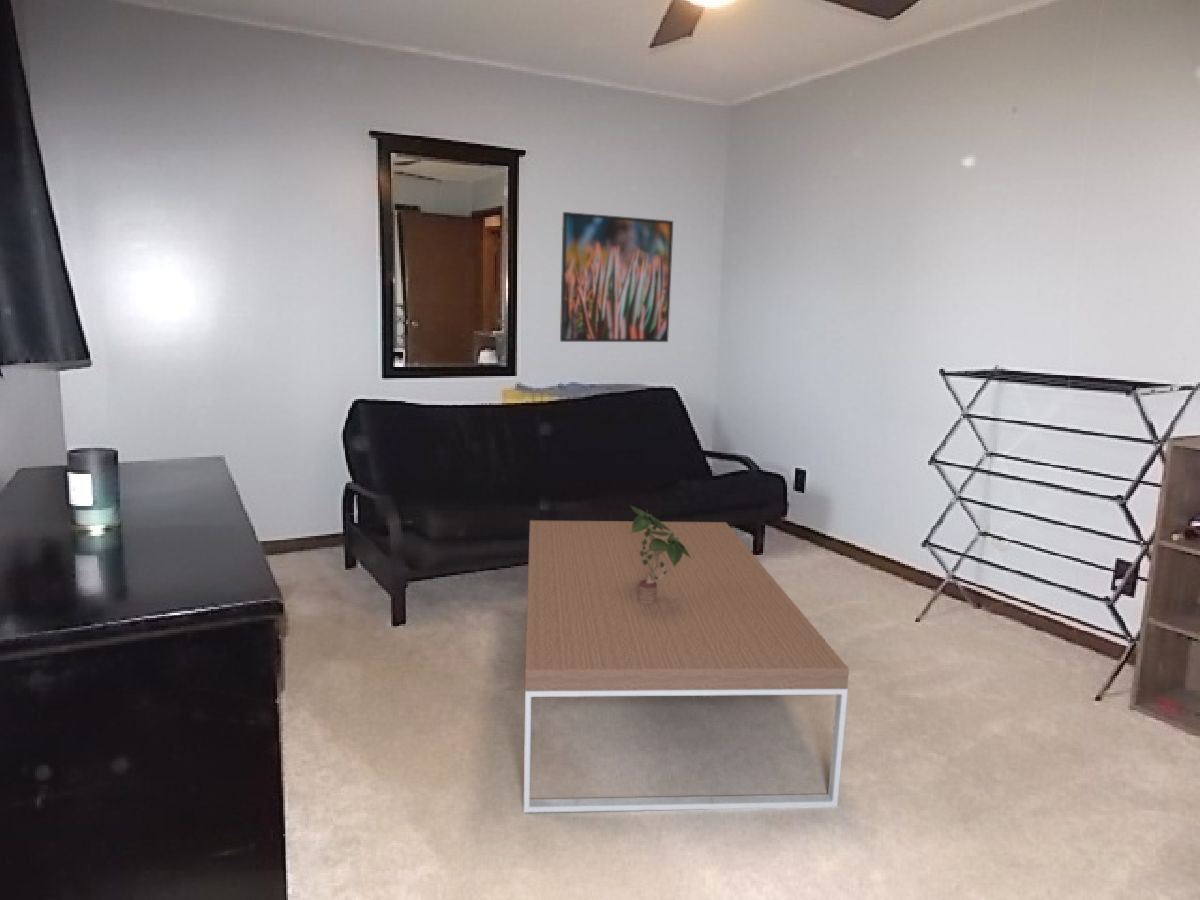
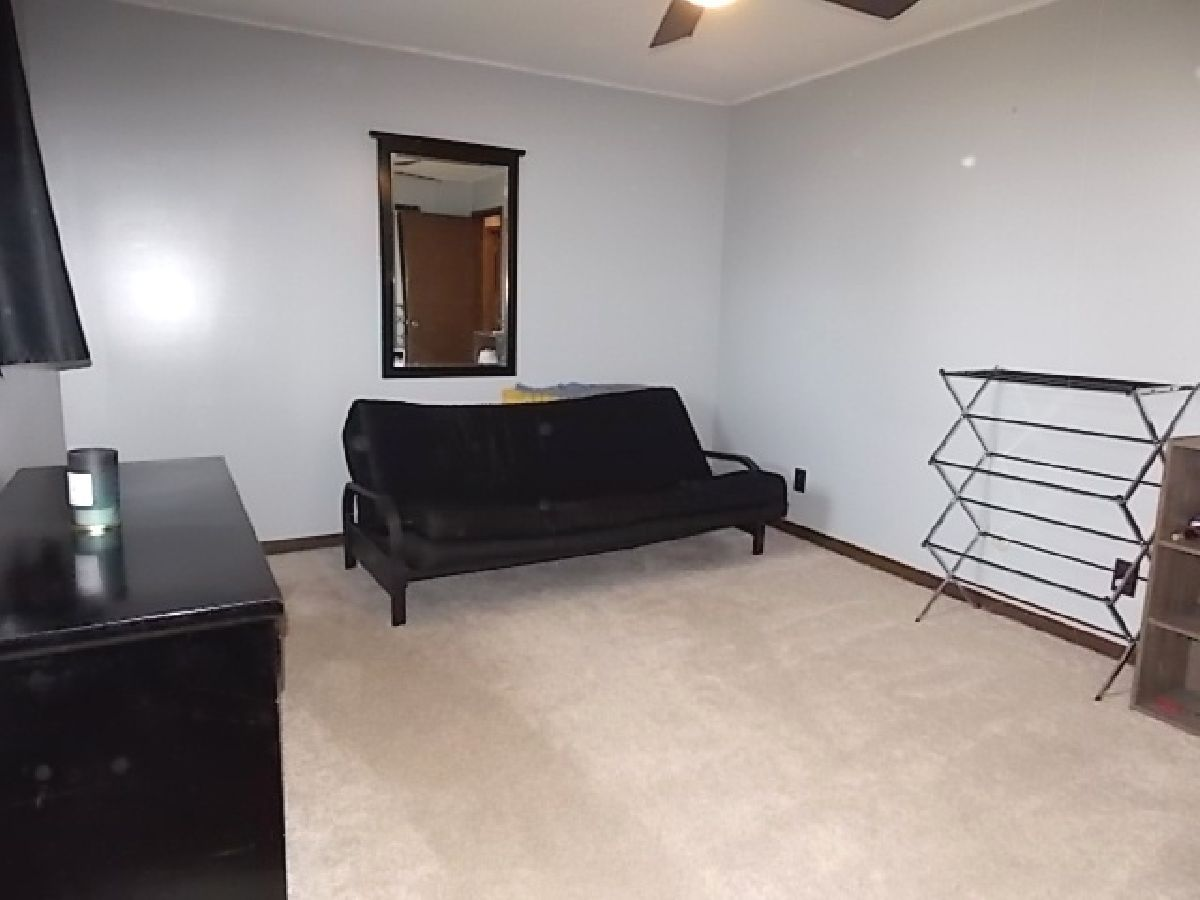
- coffee table (649, 632)
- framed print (617, 280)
- potted plant (655, 549)
